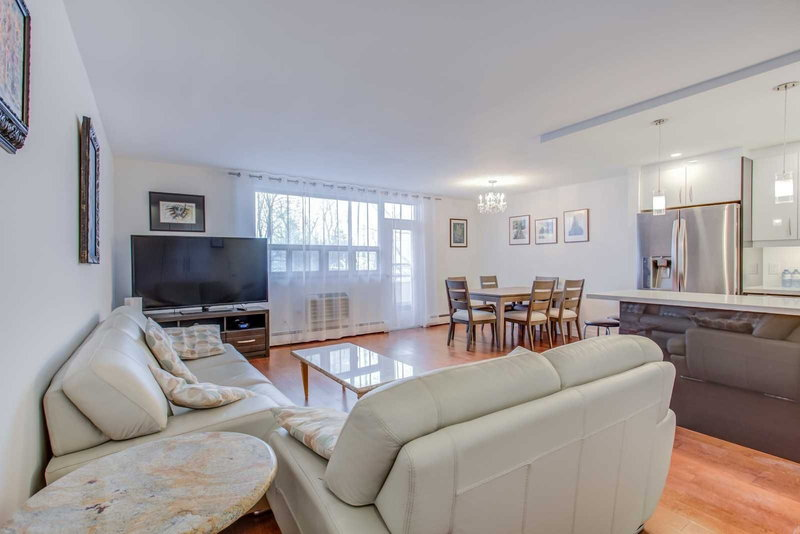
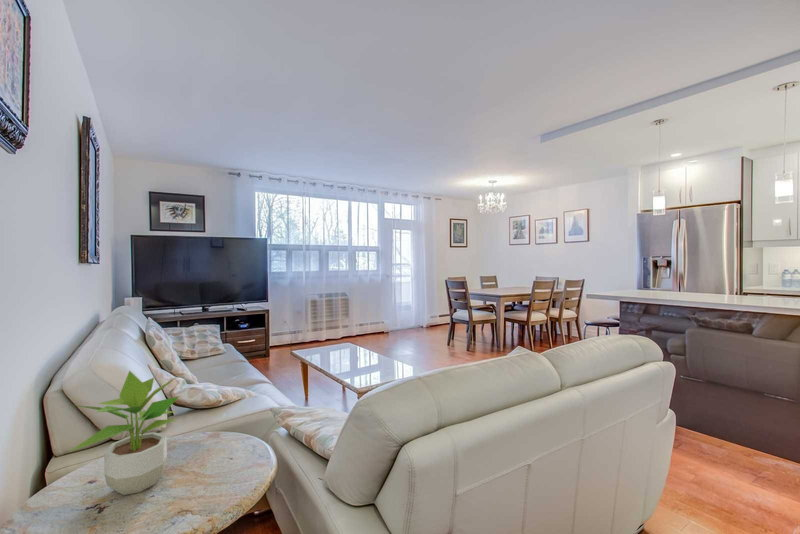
+ potted plant (127, 430)
